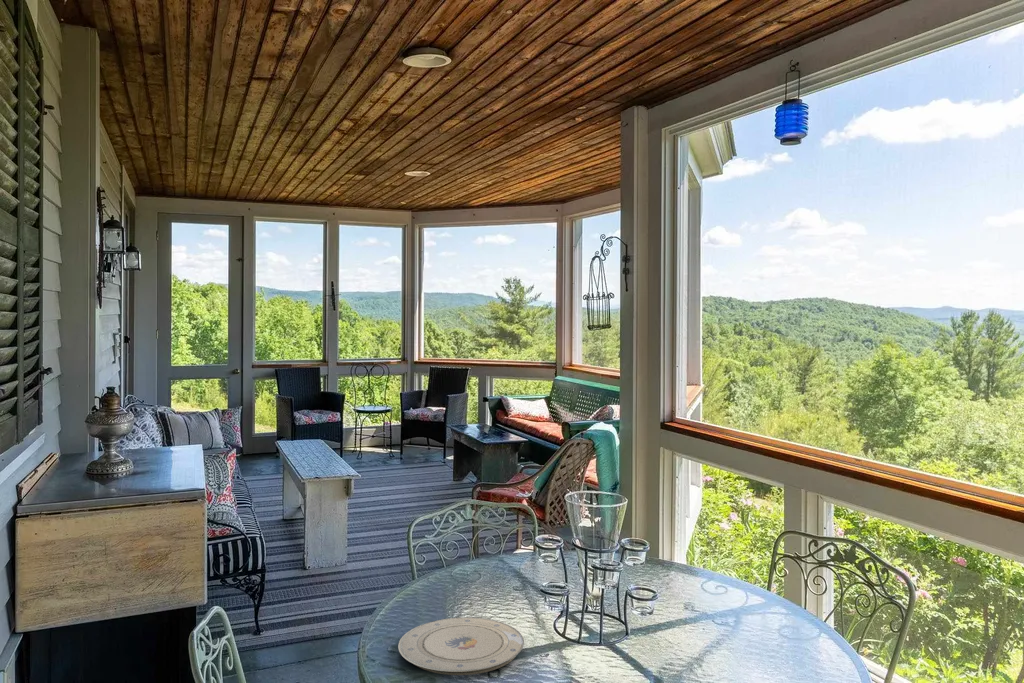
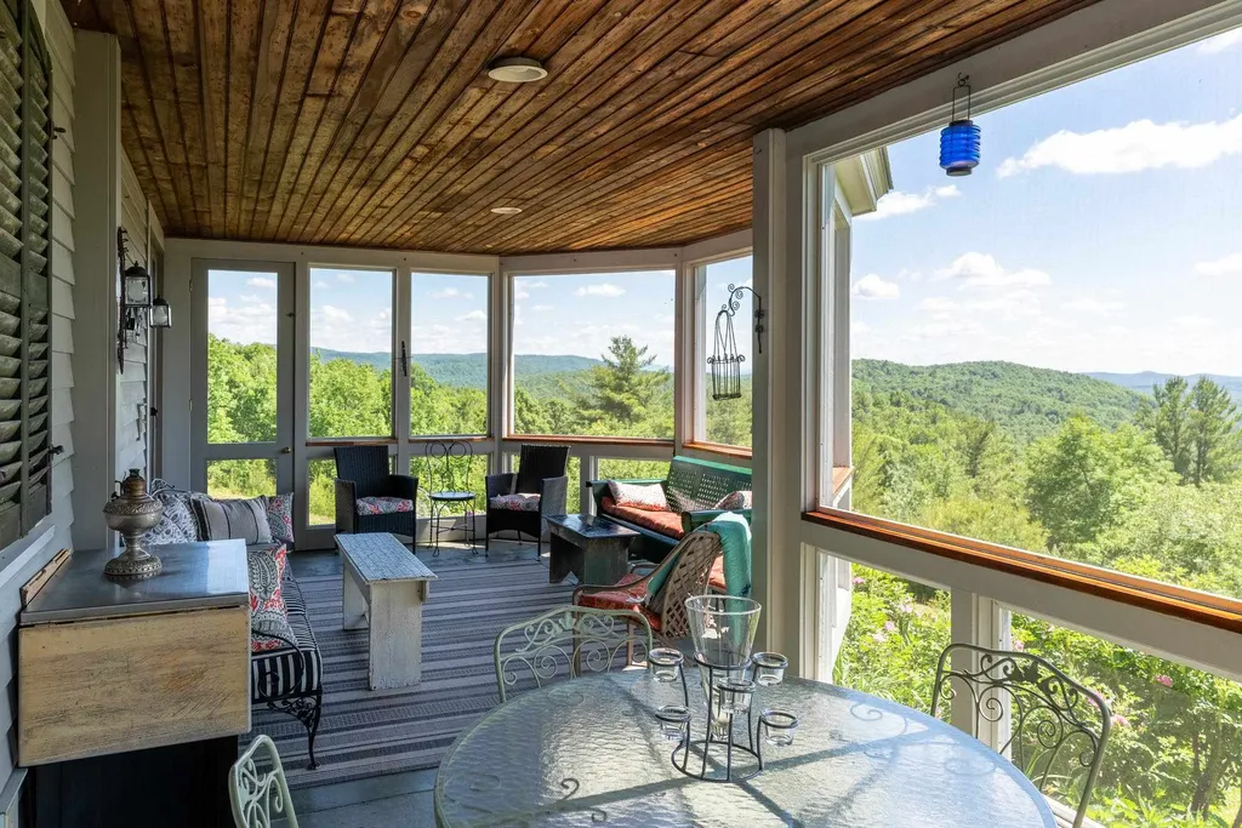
- plate (461, 645)
